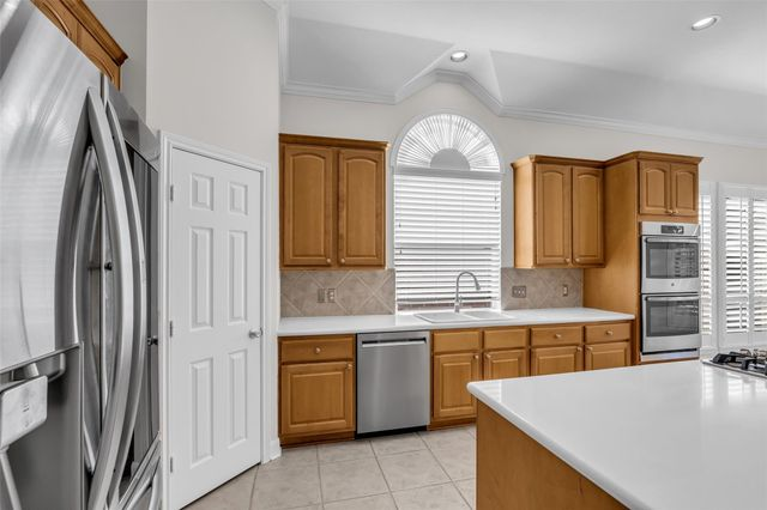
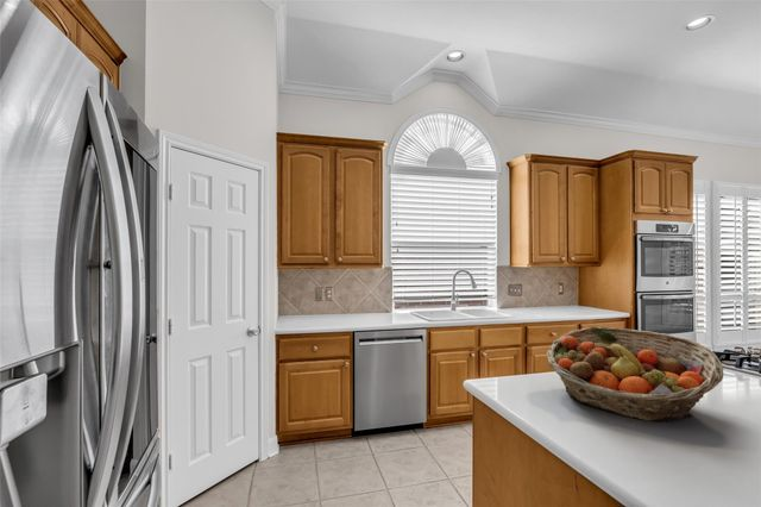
+ fruit basket (624, 368)
